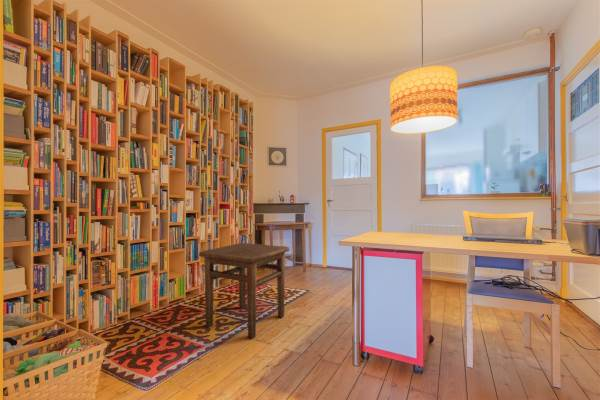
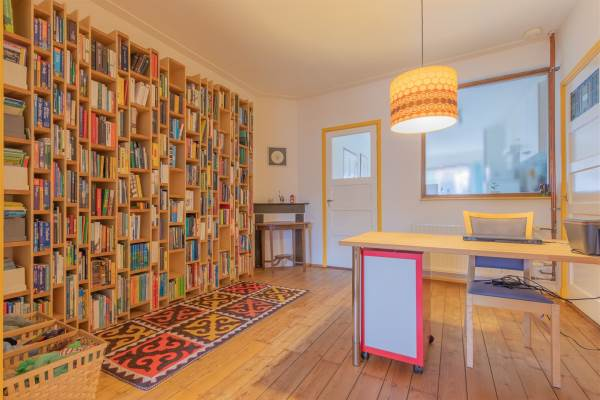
- side table (245, 285)
